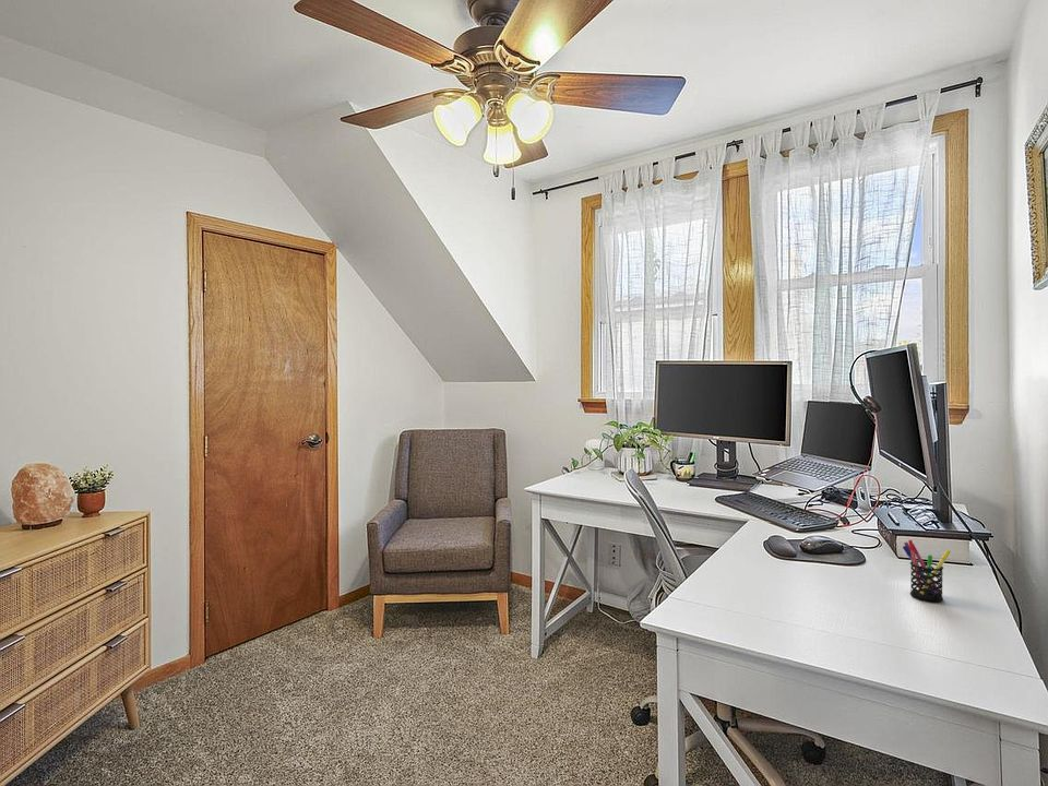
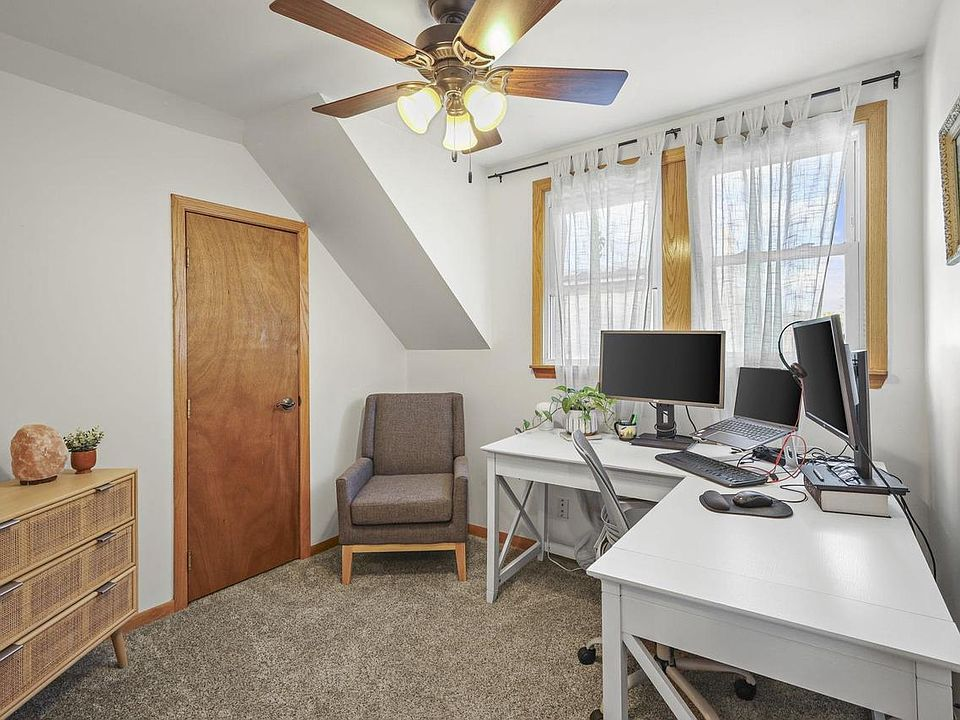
- pen holder (925, 569)
